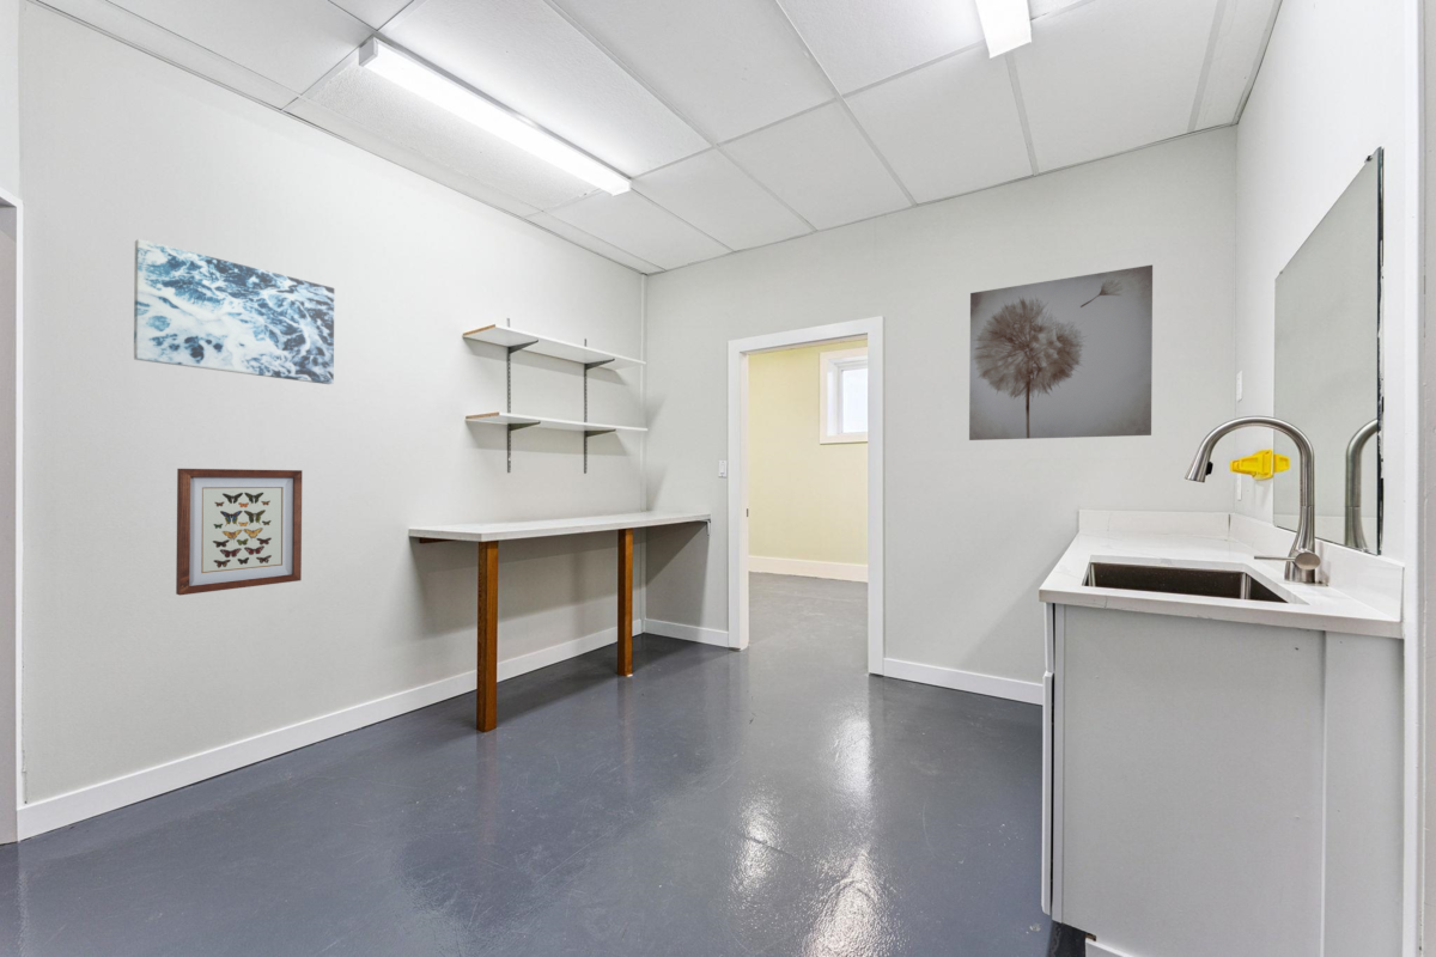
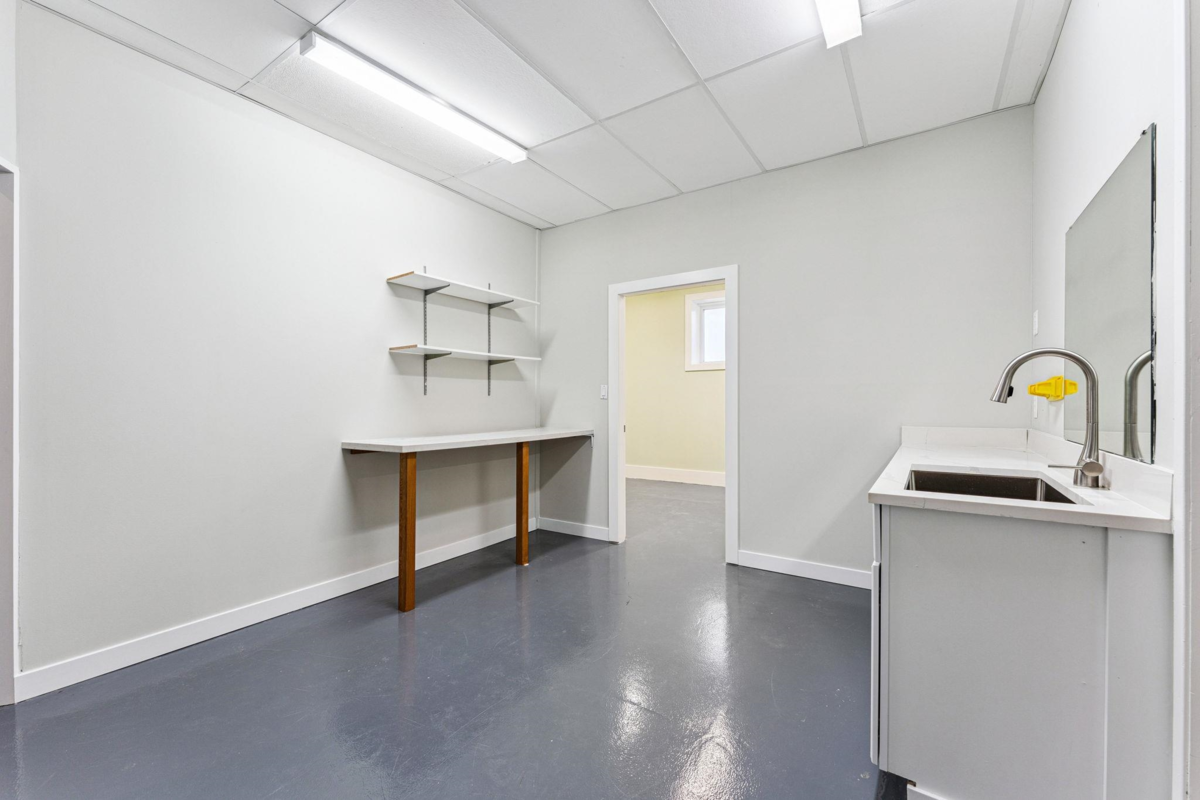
- wall art (243, 528)
- wall art (1054, 359)
- wall art (244, 319)
